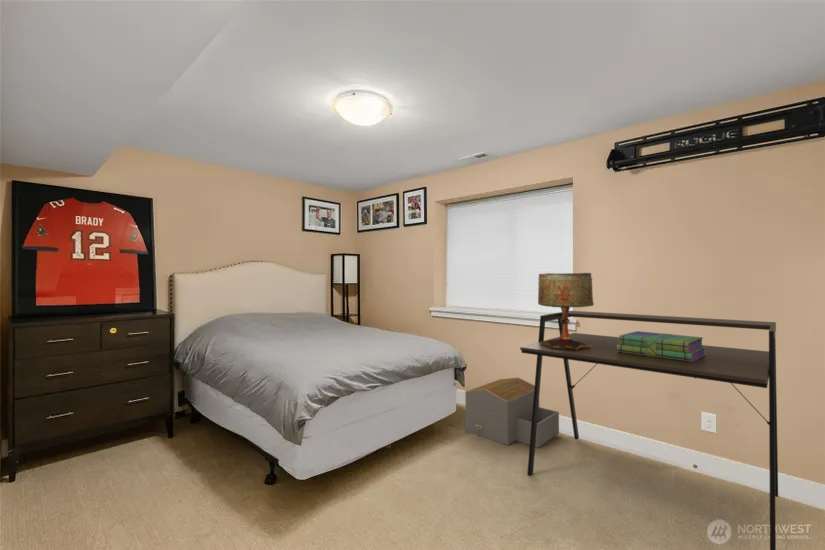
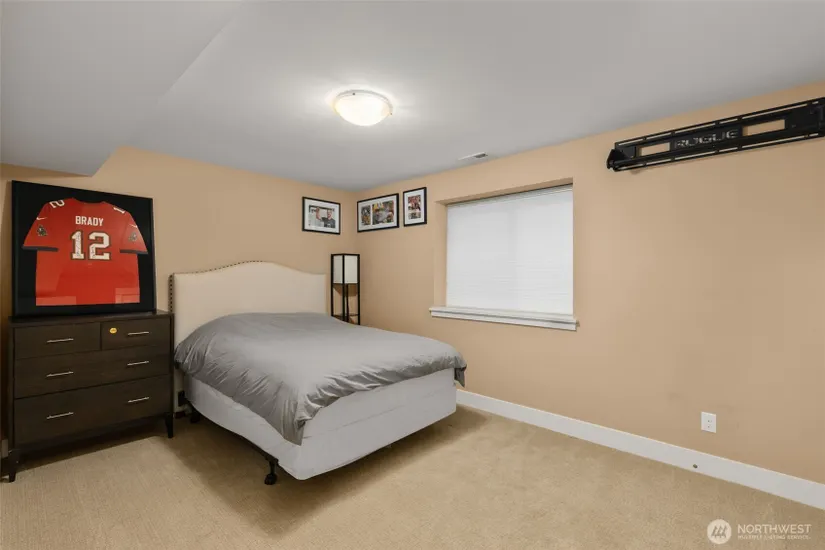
- architectural model (512, 408)
- desk (644, 370)
- stack of books (660, 344)
- table lamp (565, 309)
